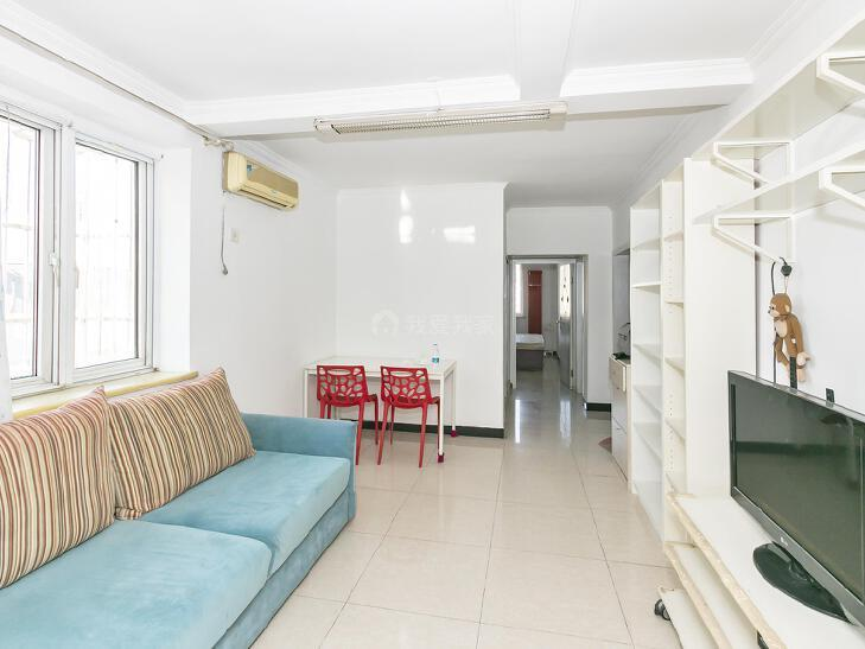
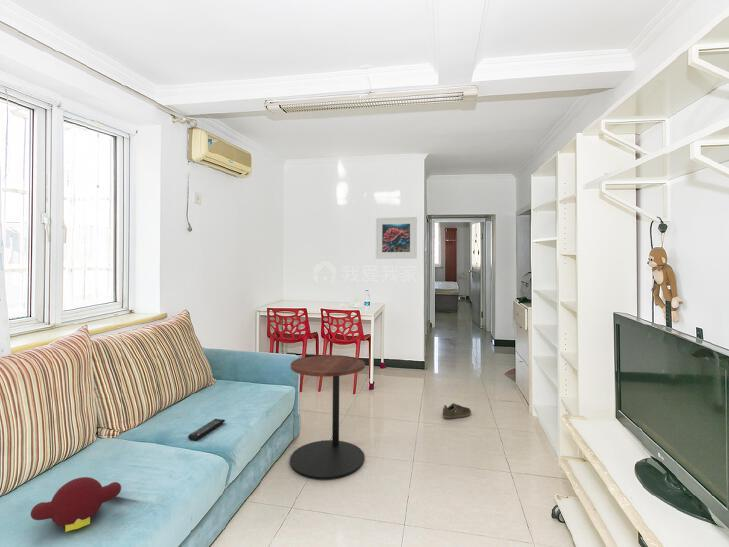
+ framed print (396, 238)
+ side table (333, 410)
+ stuffed toy (78, 497)
+ sneaker (457, 409)
+ remote control (207, 428)
